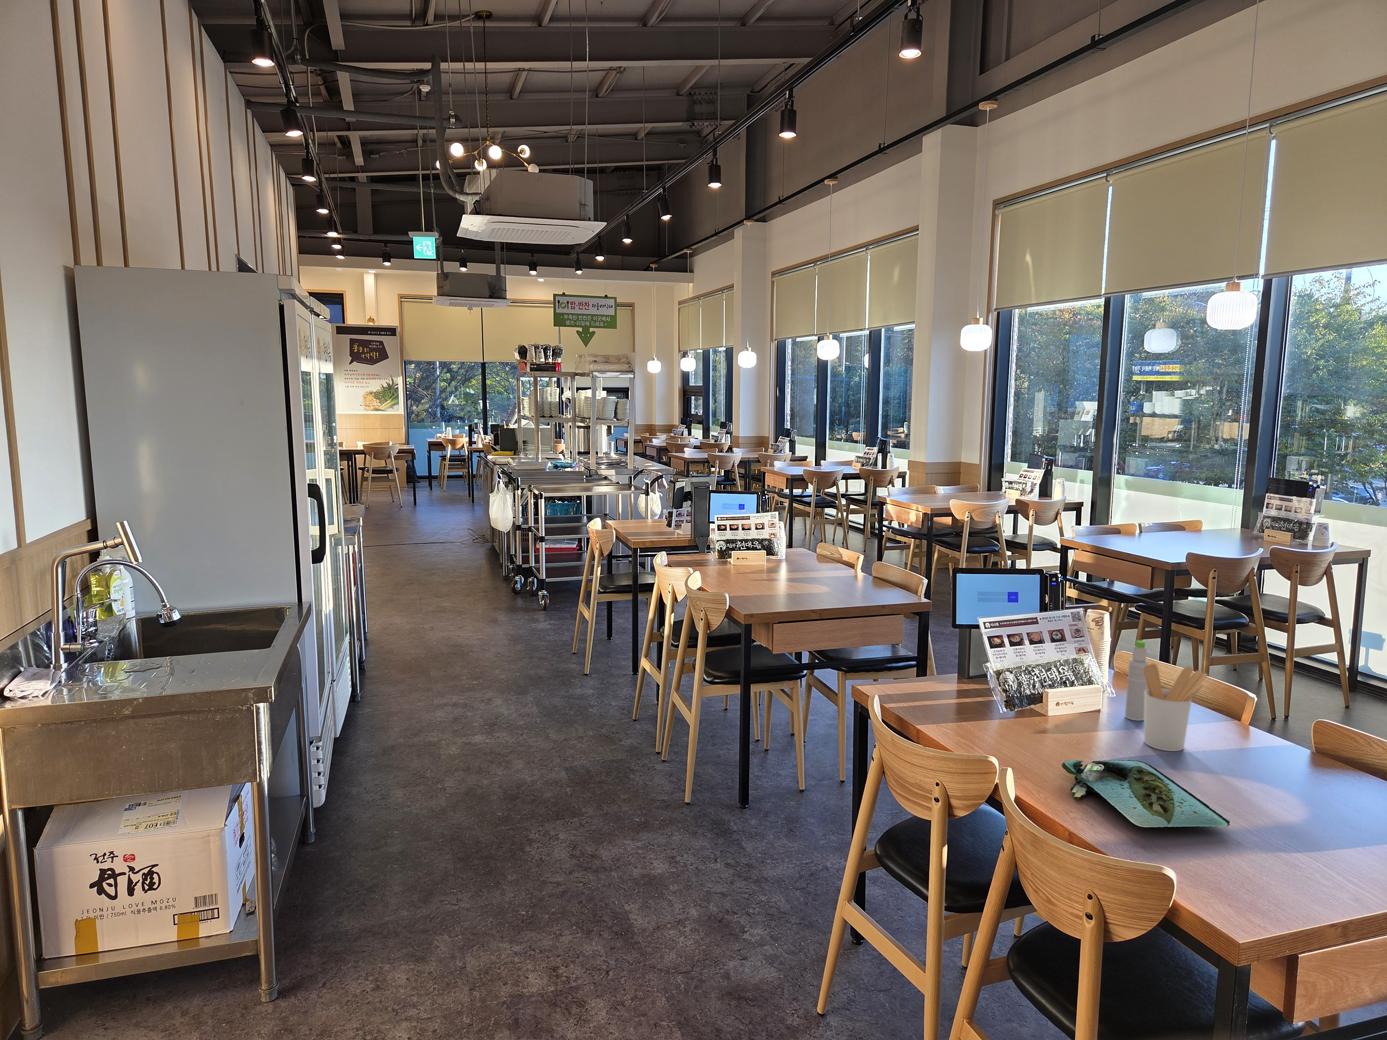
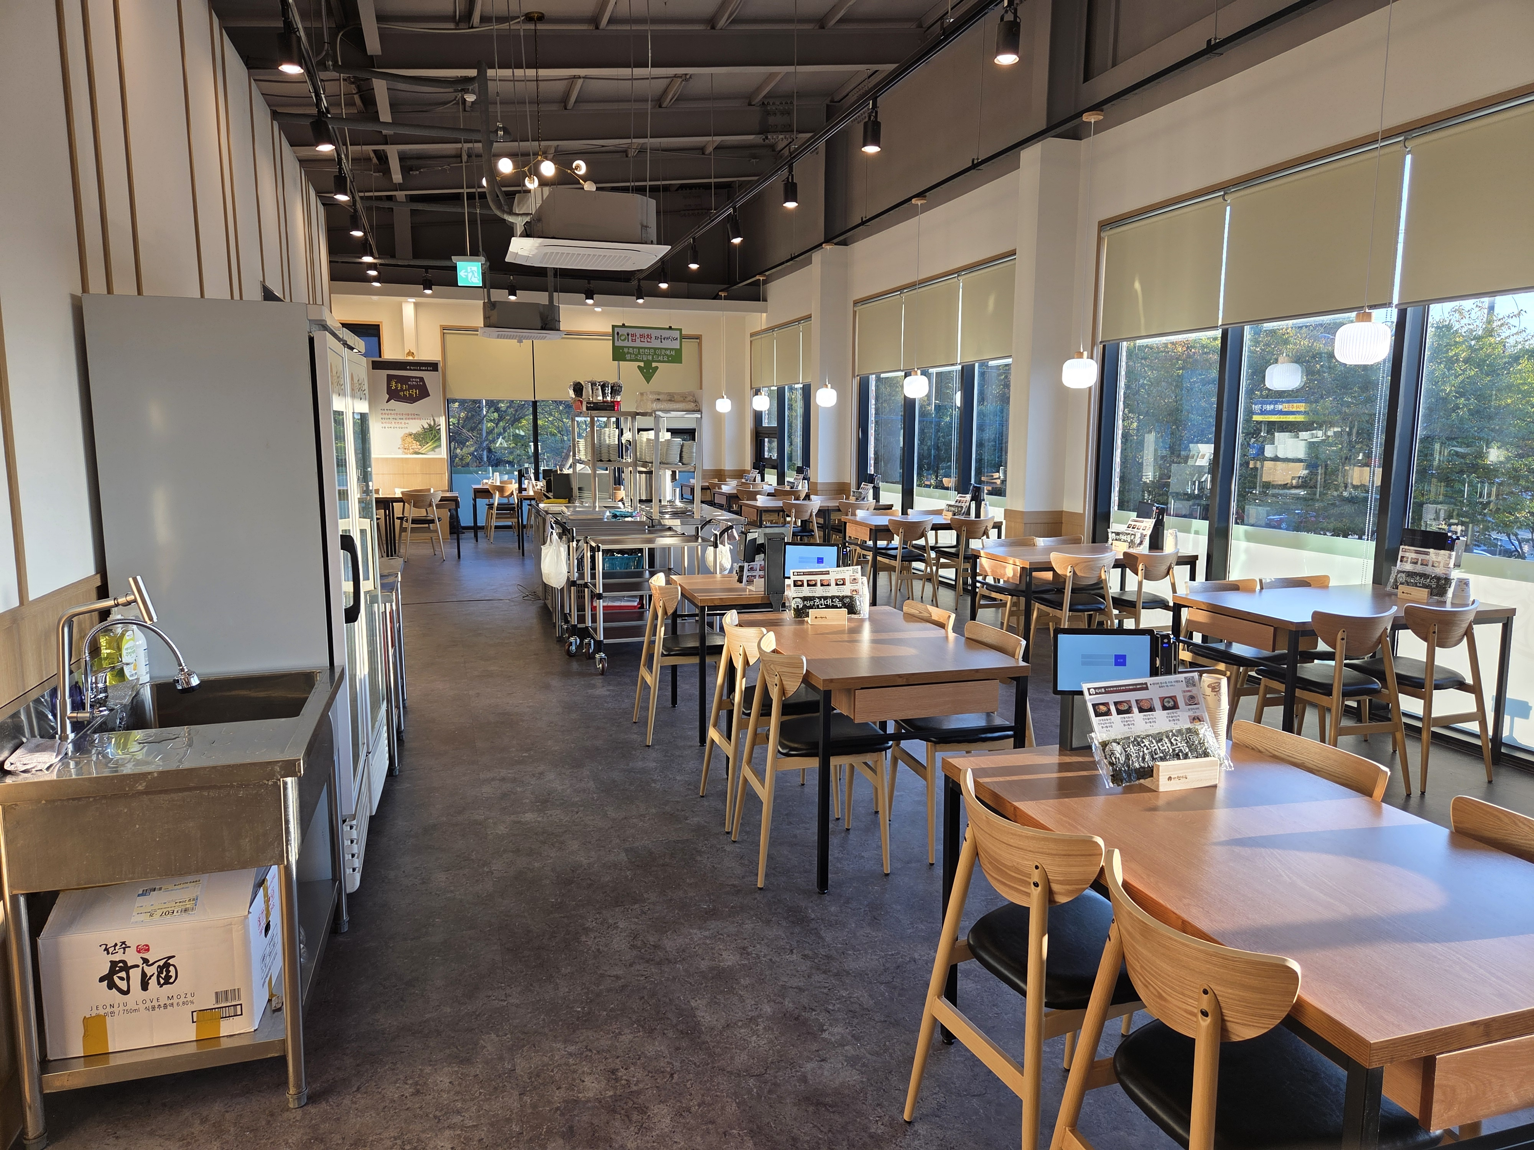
- bottle (1137, 679)
- utensil holder (1174, 706)
- platter (1130, 790)
